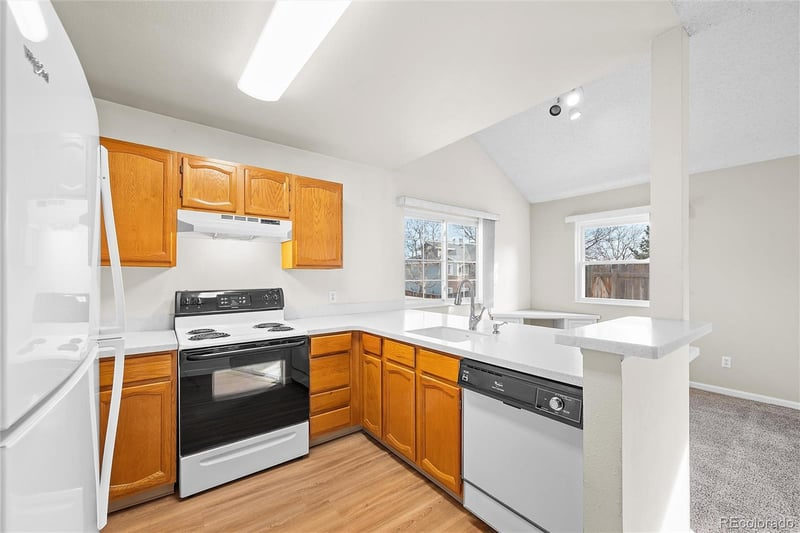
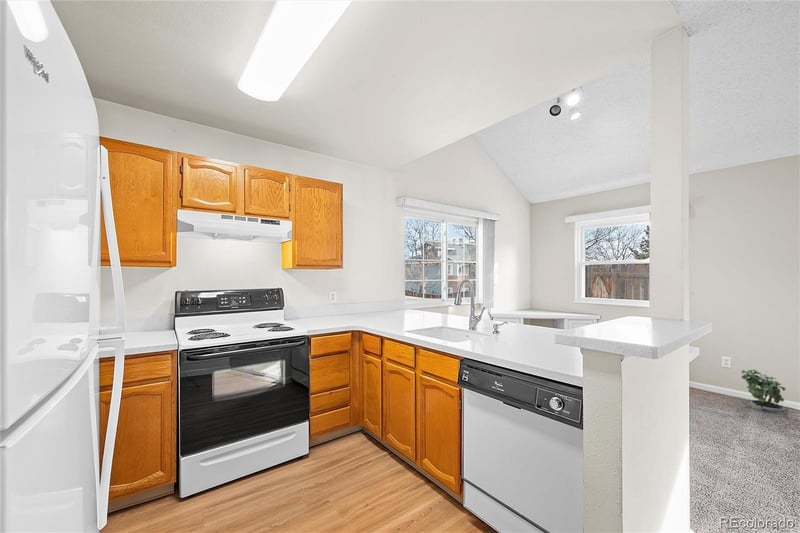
+ potted plant (763, 388)
